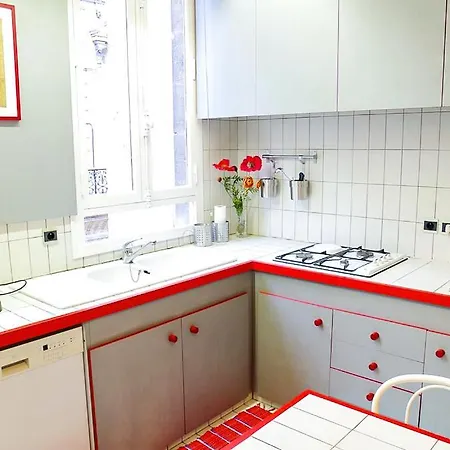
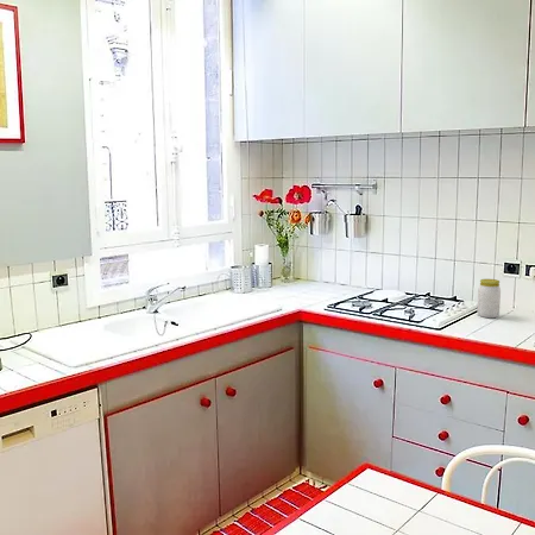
+ jar (489, 297)
